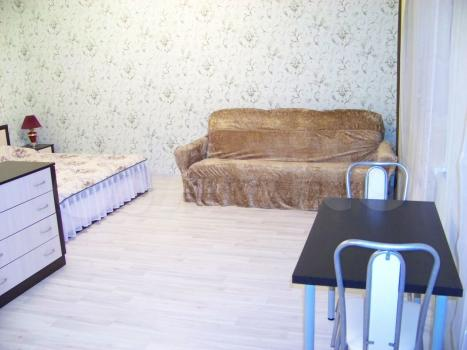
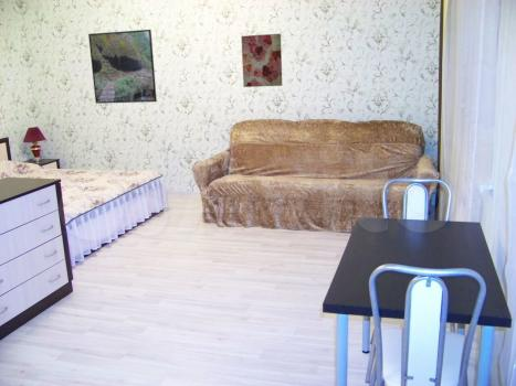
+ wall art (261, 61)
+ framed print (122, 67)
